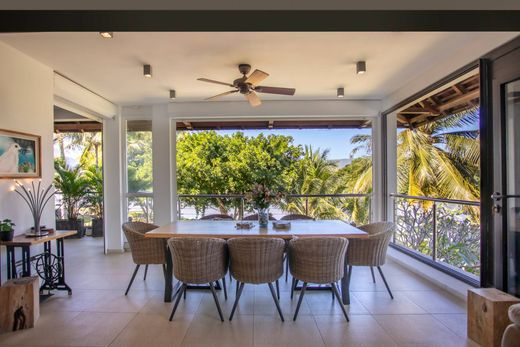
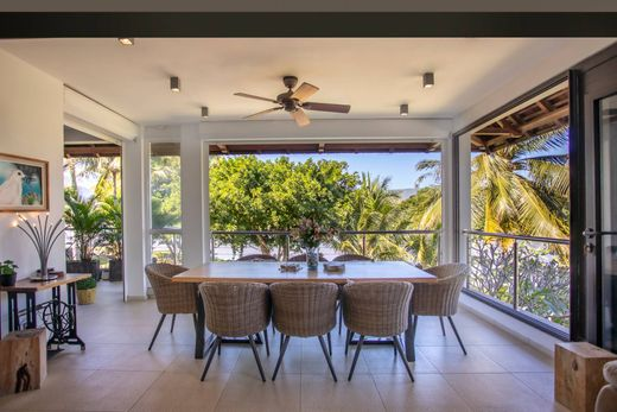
+ potted plant (85, 290)
